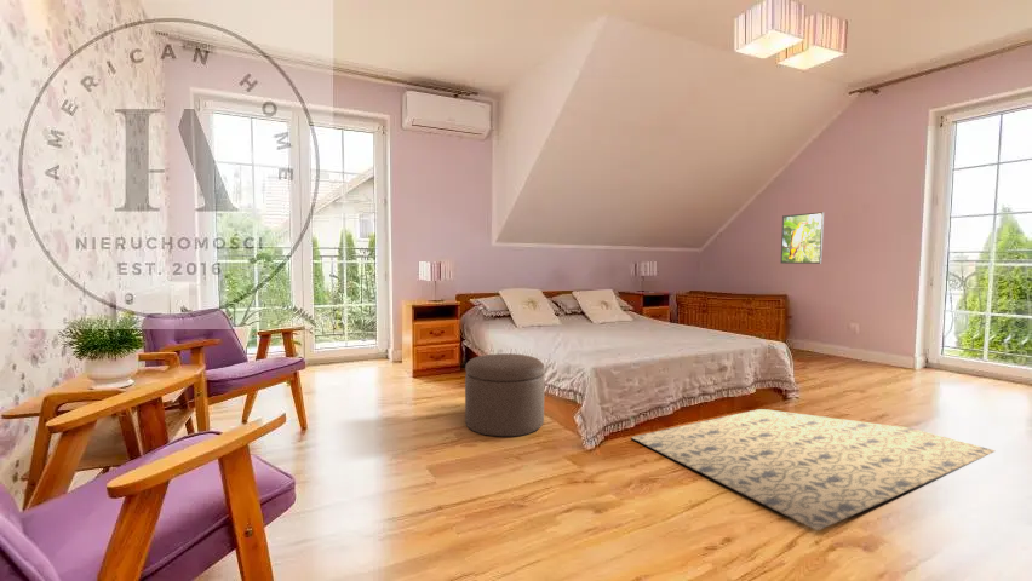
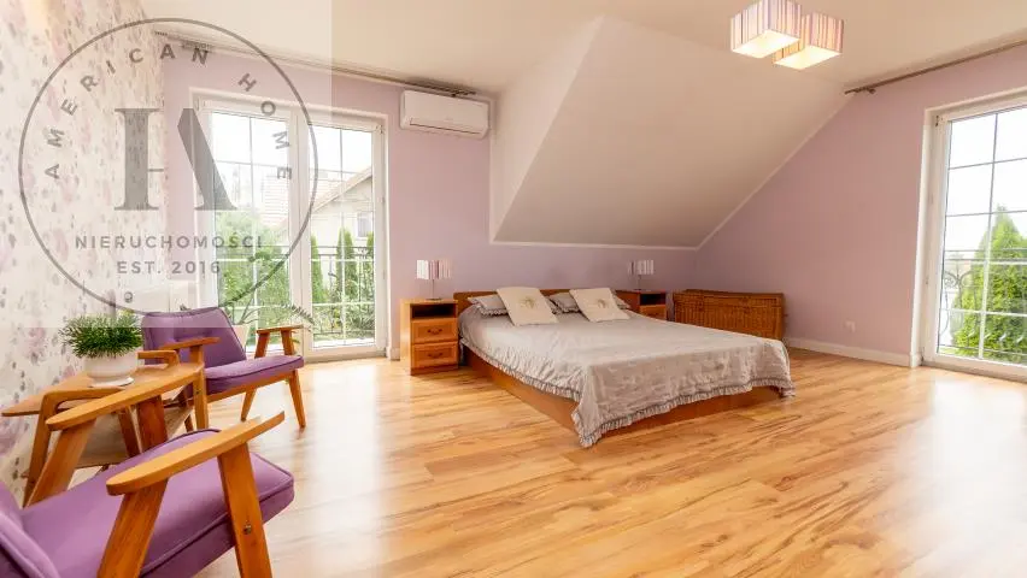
- rug (807, 443)
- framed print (801, 238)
- ottoman (504, 390)
